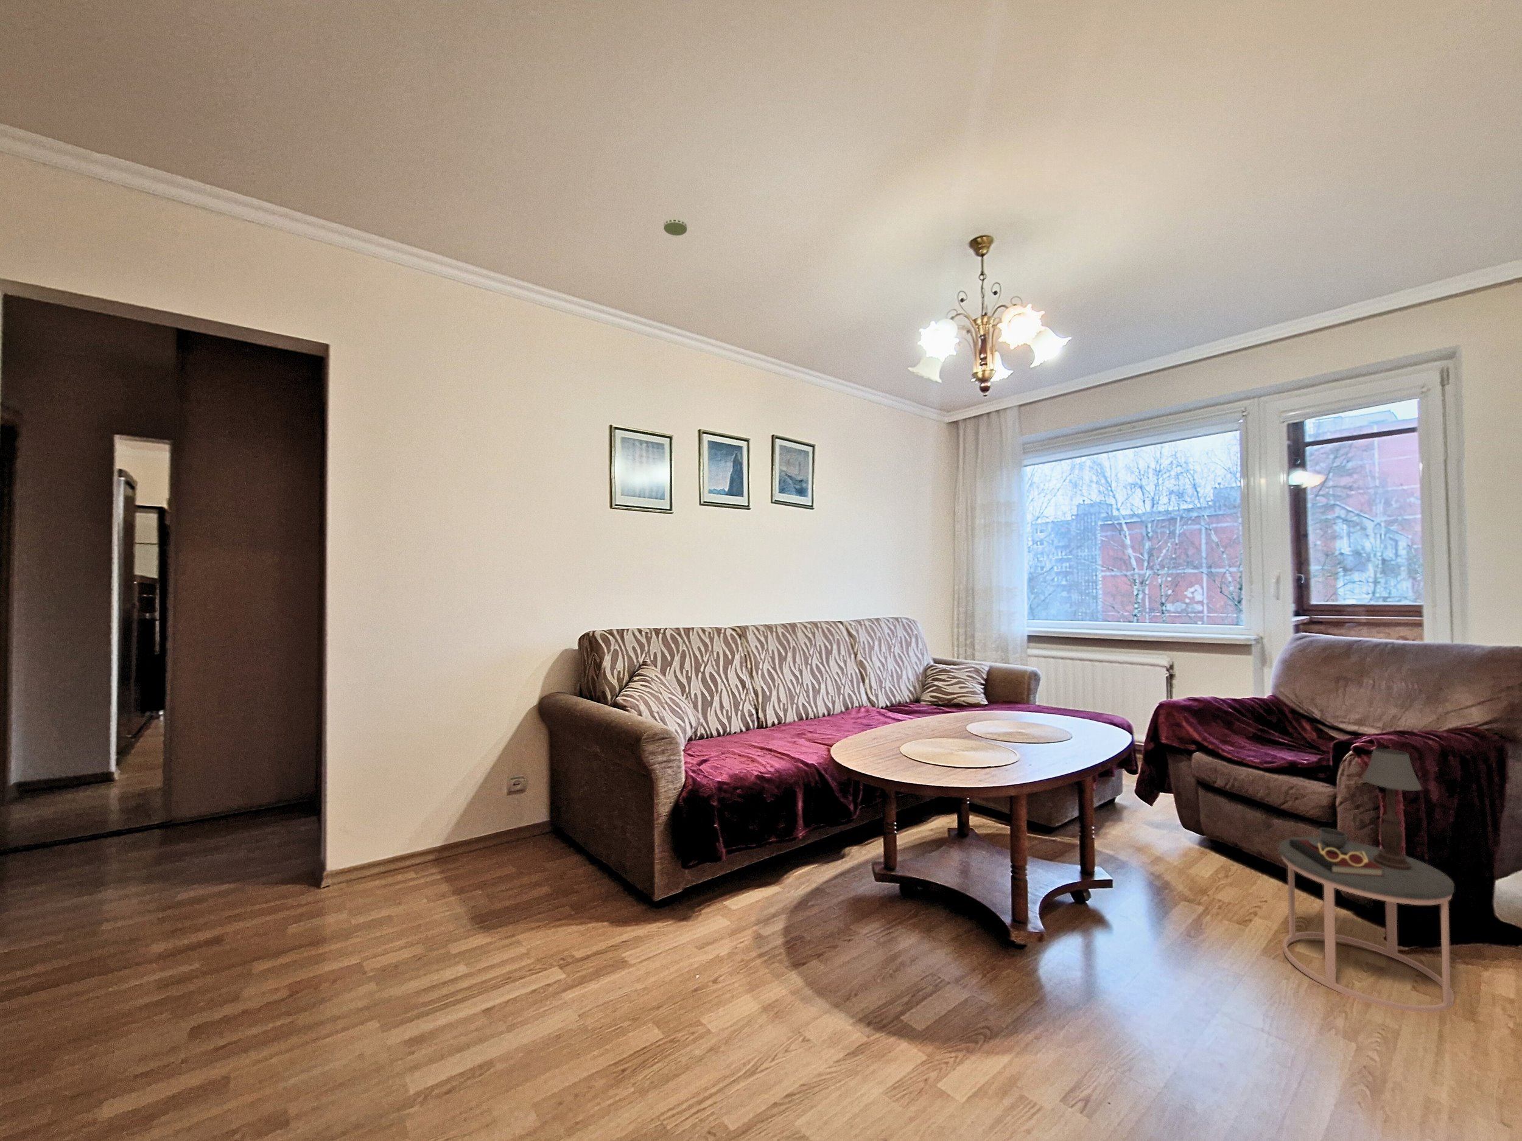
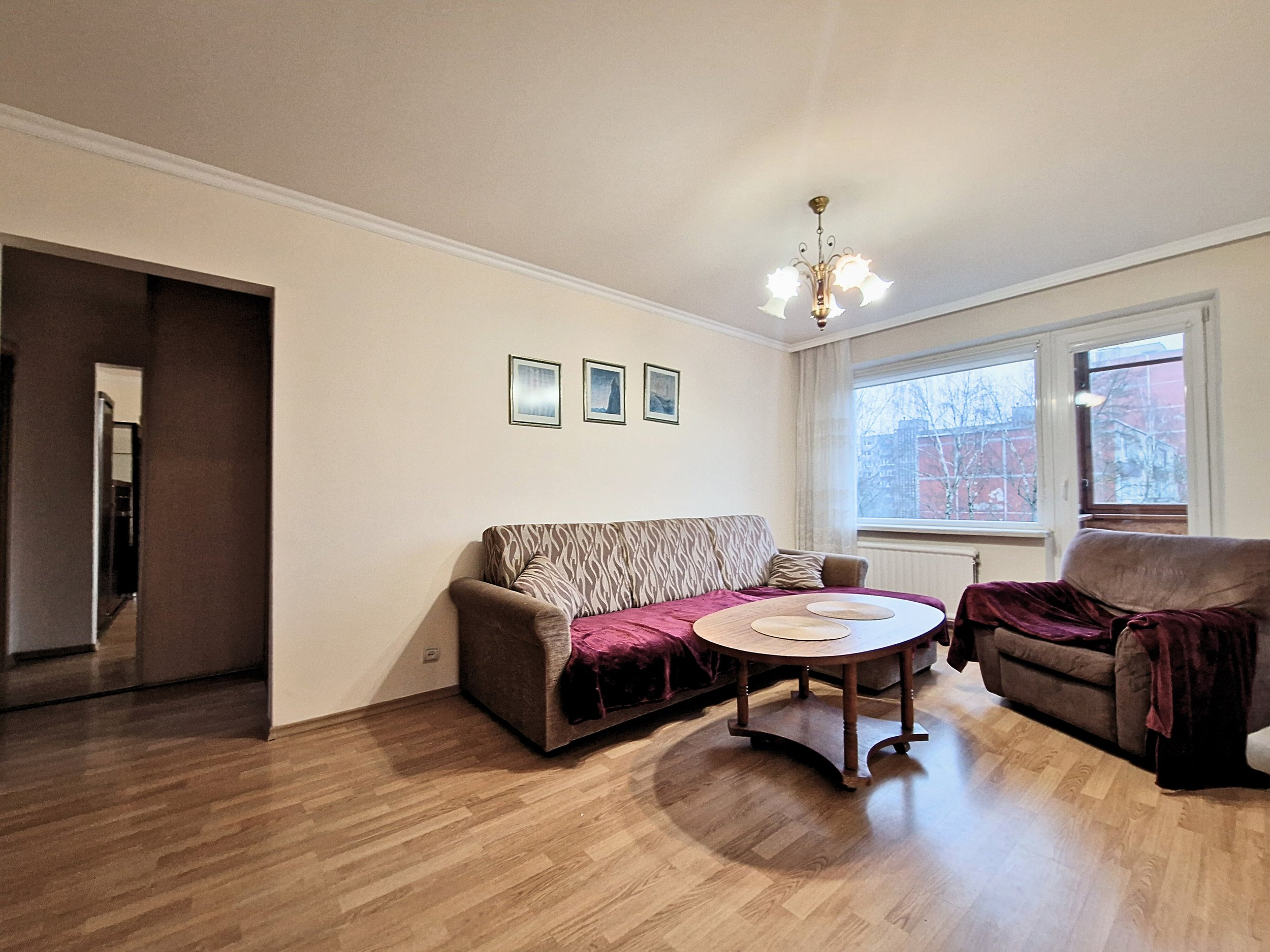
- smoke detector (675, 227)
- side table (1360, 861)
